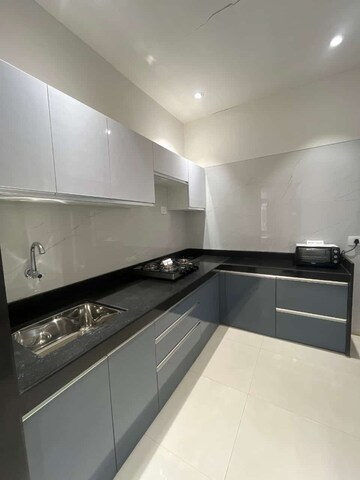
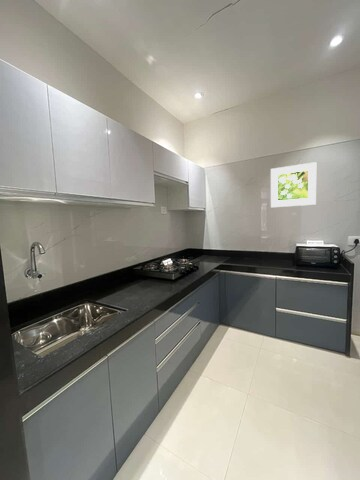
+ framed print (292, 186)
